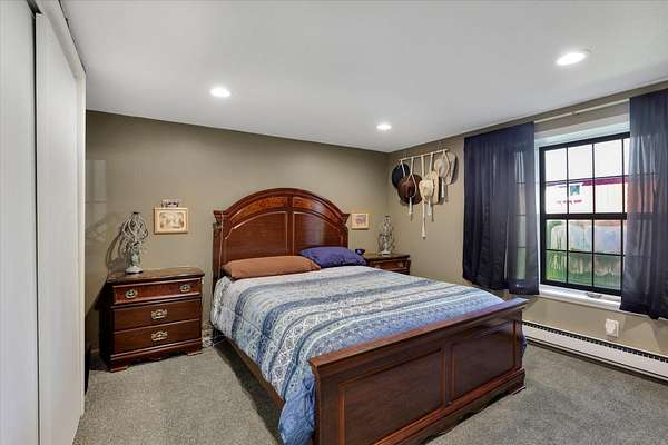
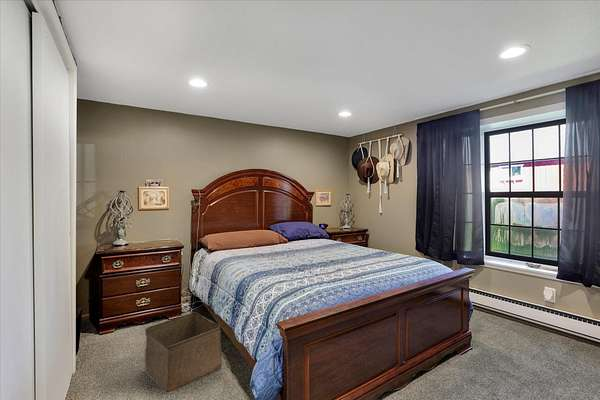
+ storage bin (183, 347)
